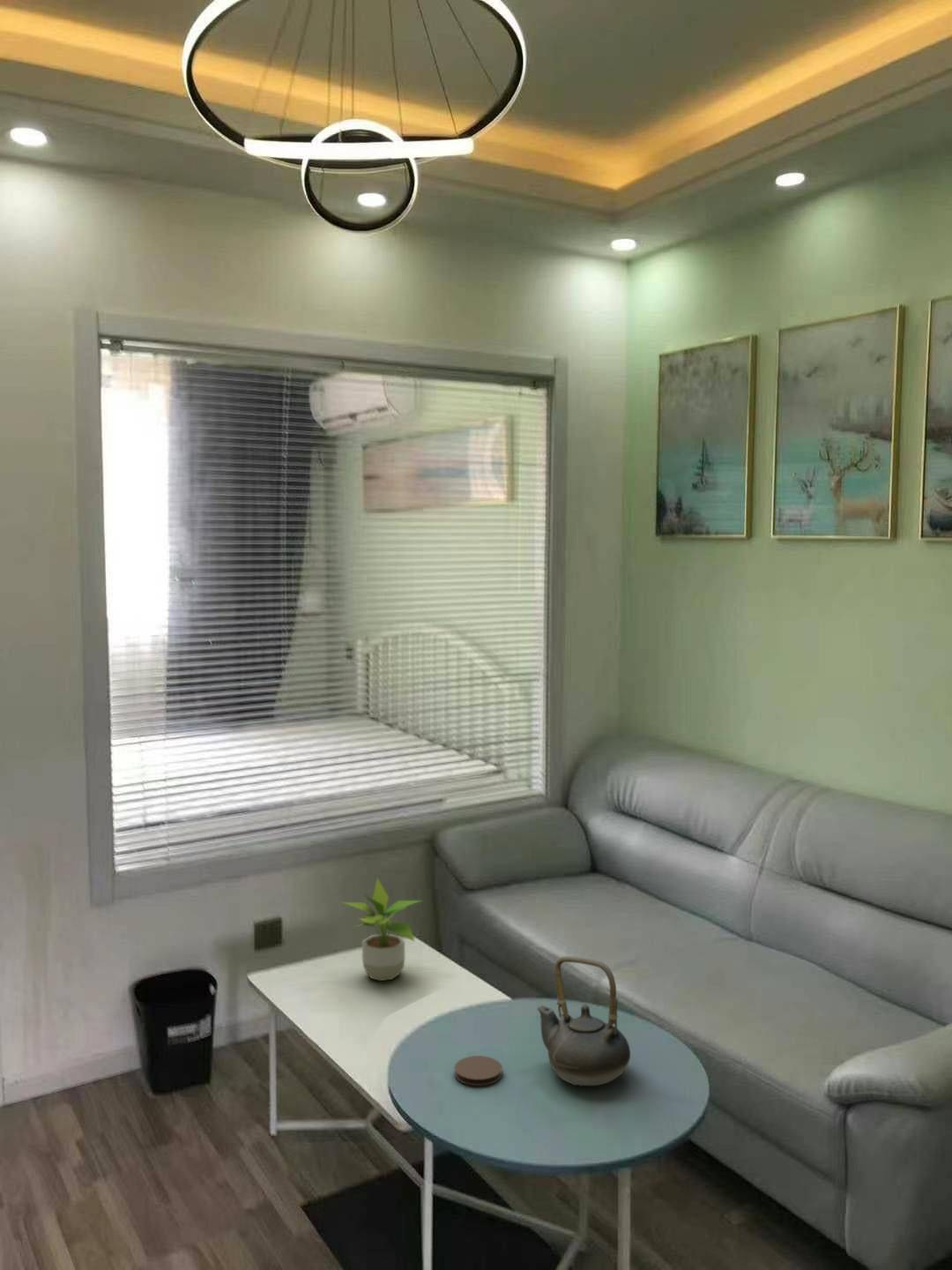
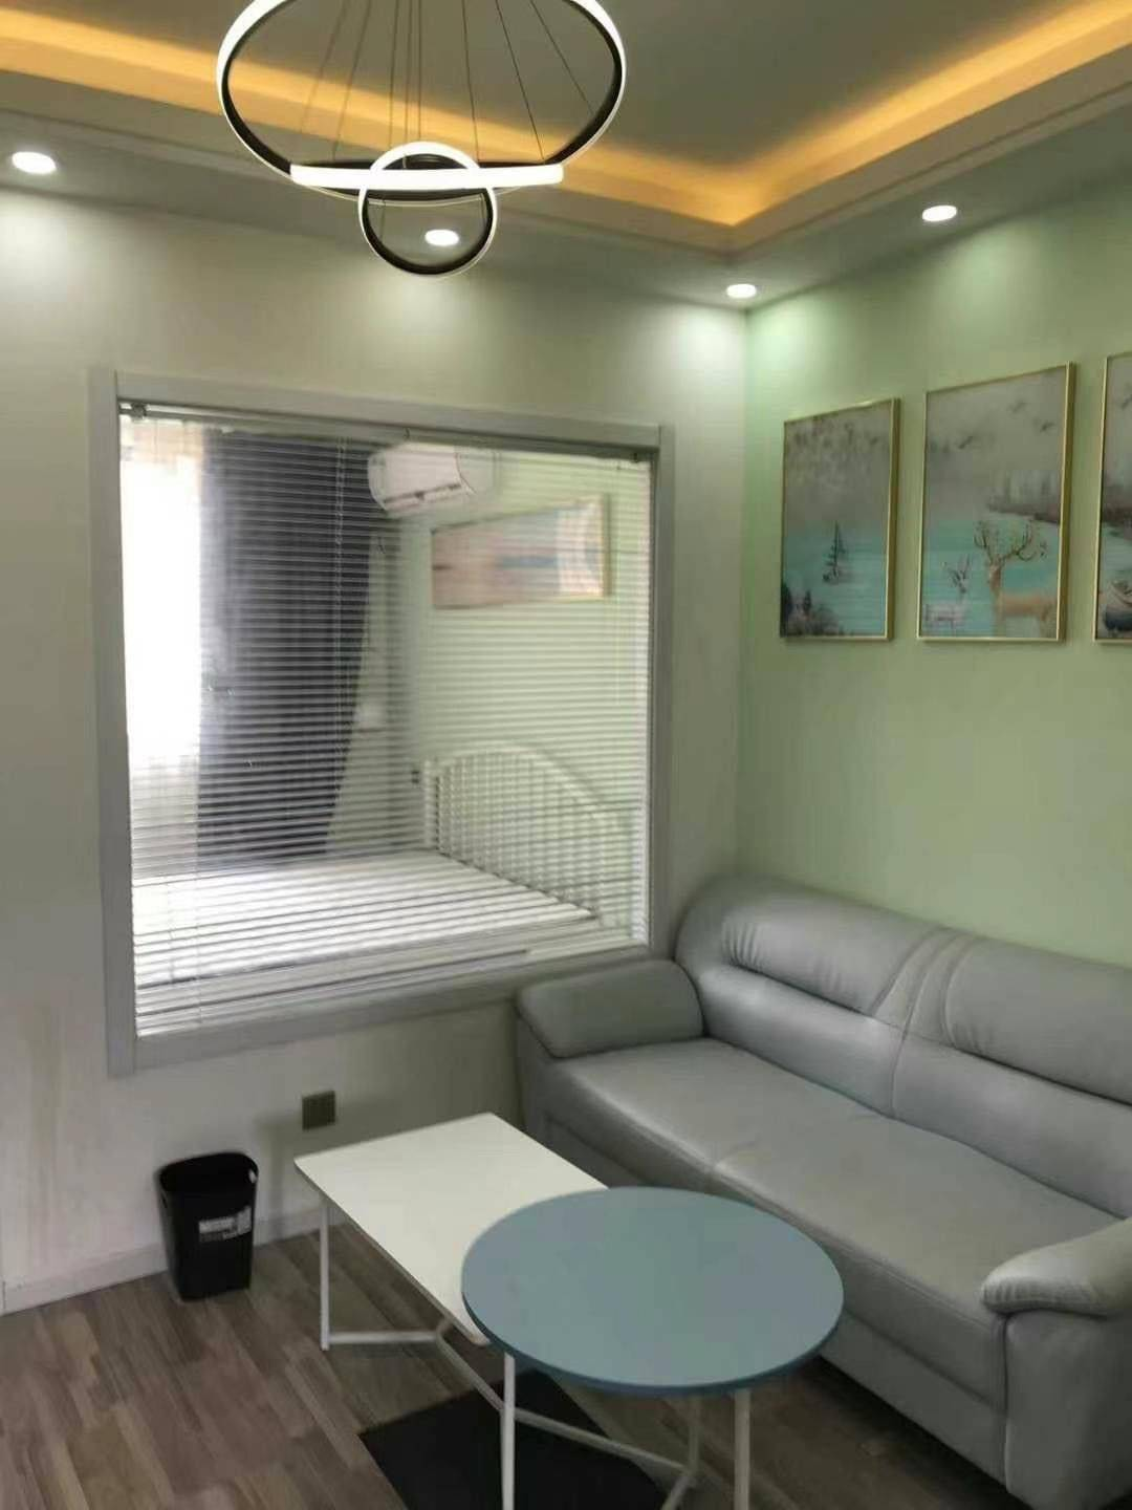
- coaster (478, 1070)
- teapot (581, 1015)
- potted plant (382, 933)
